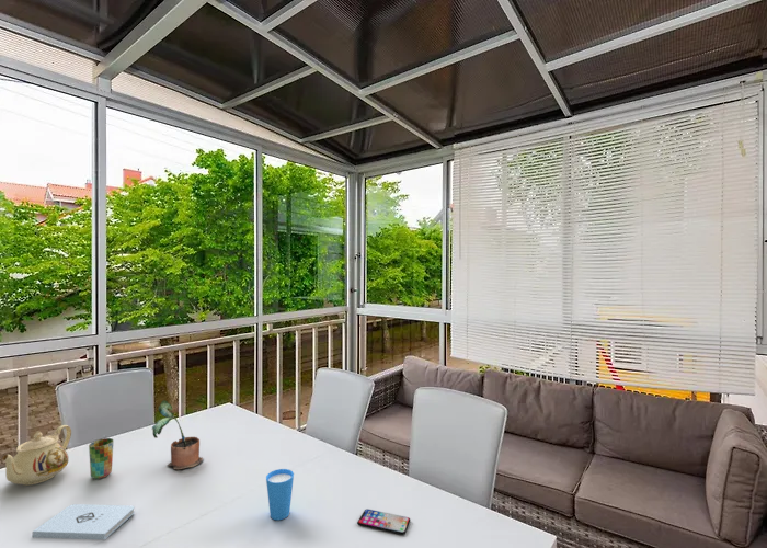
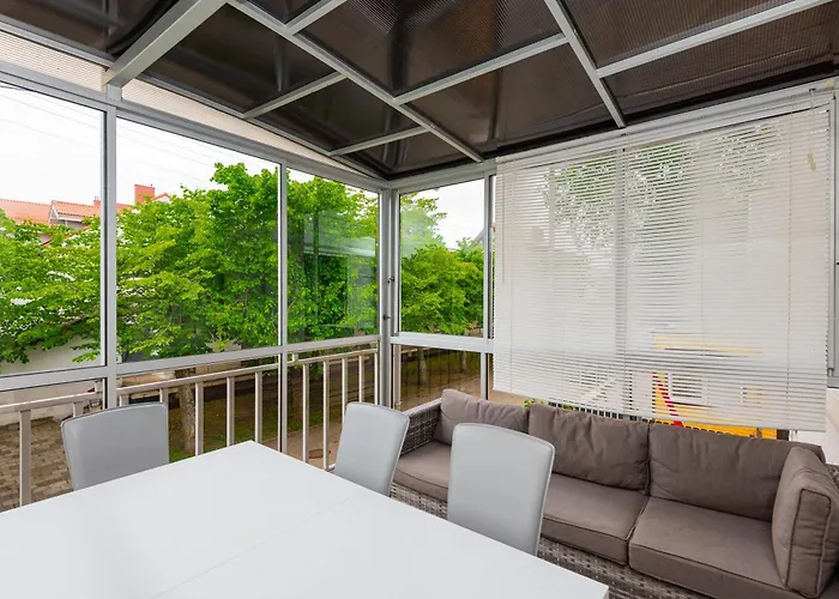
- cup (101, 458)
- potted plant (181, 433)
- smartphone (384, 521)
- cup (279, 494)
- notepad (87, 521)
- teapot (38, 454)
